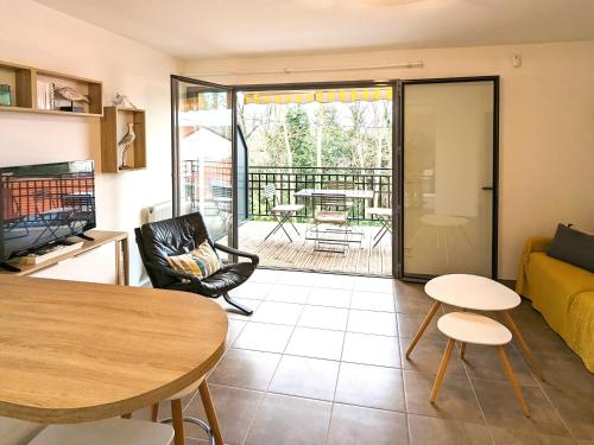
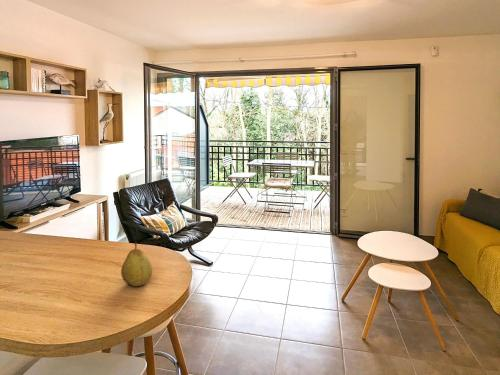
+ fruit (136, 263)
